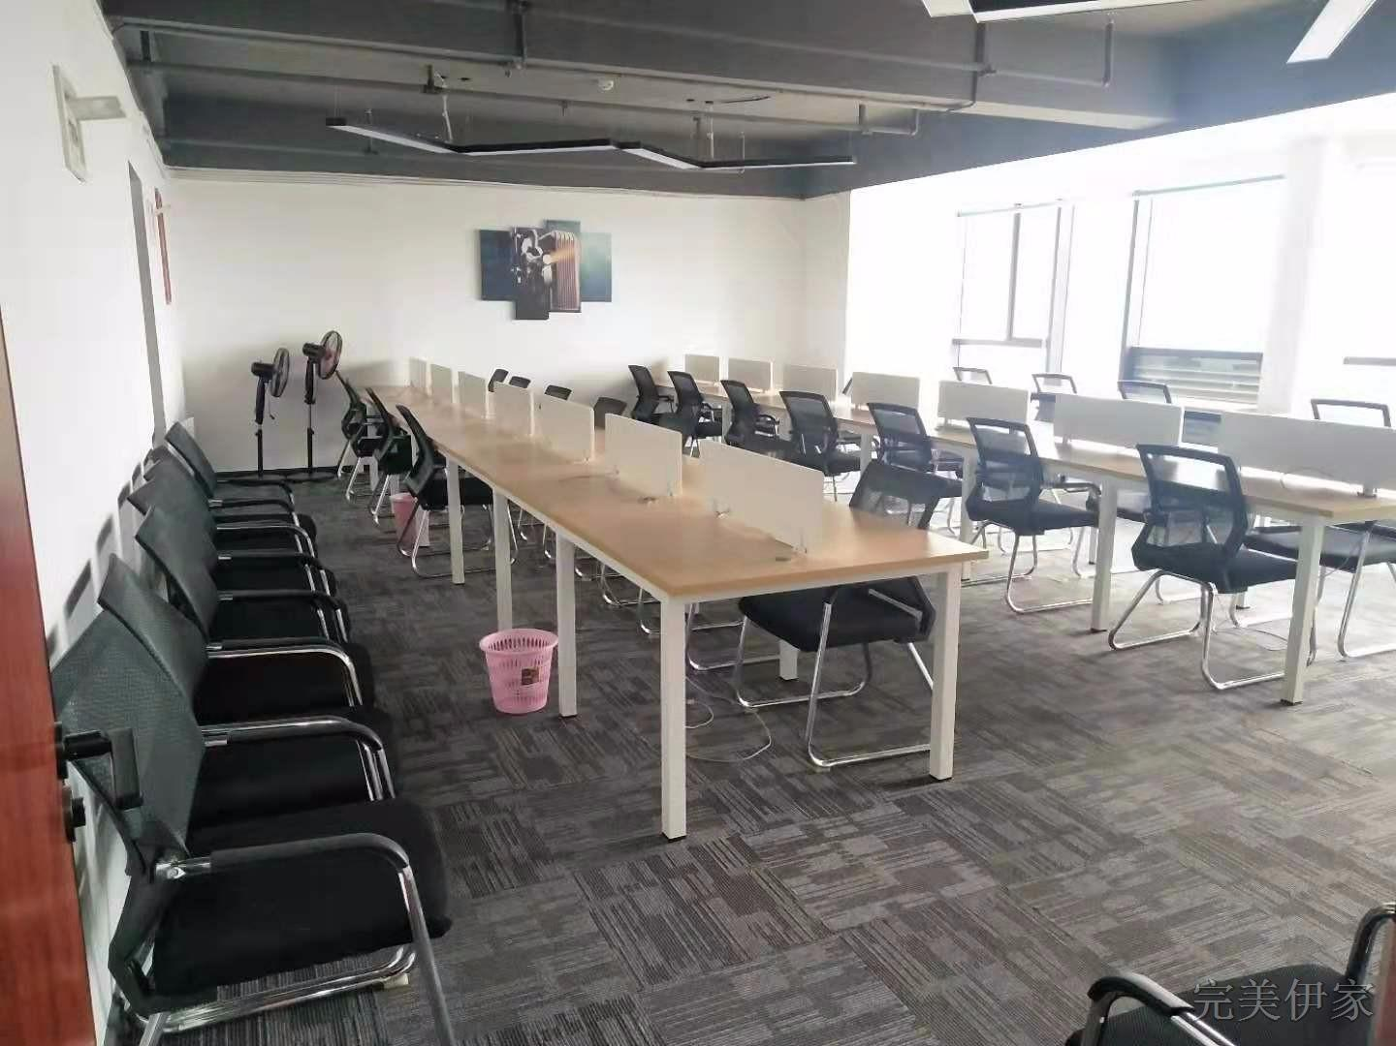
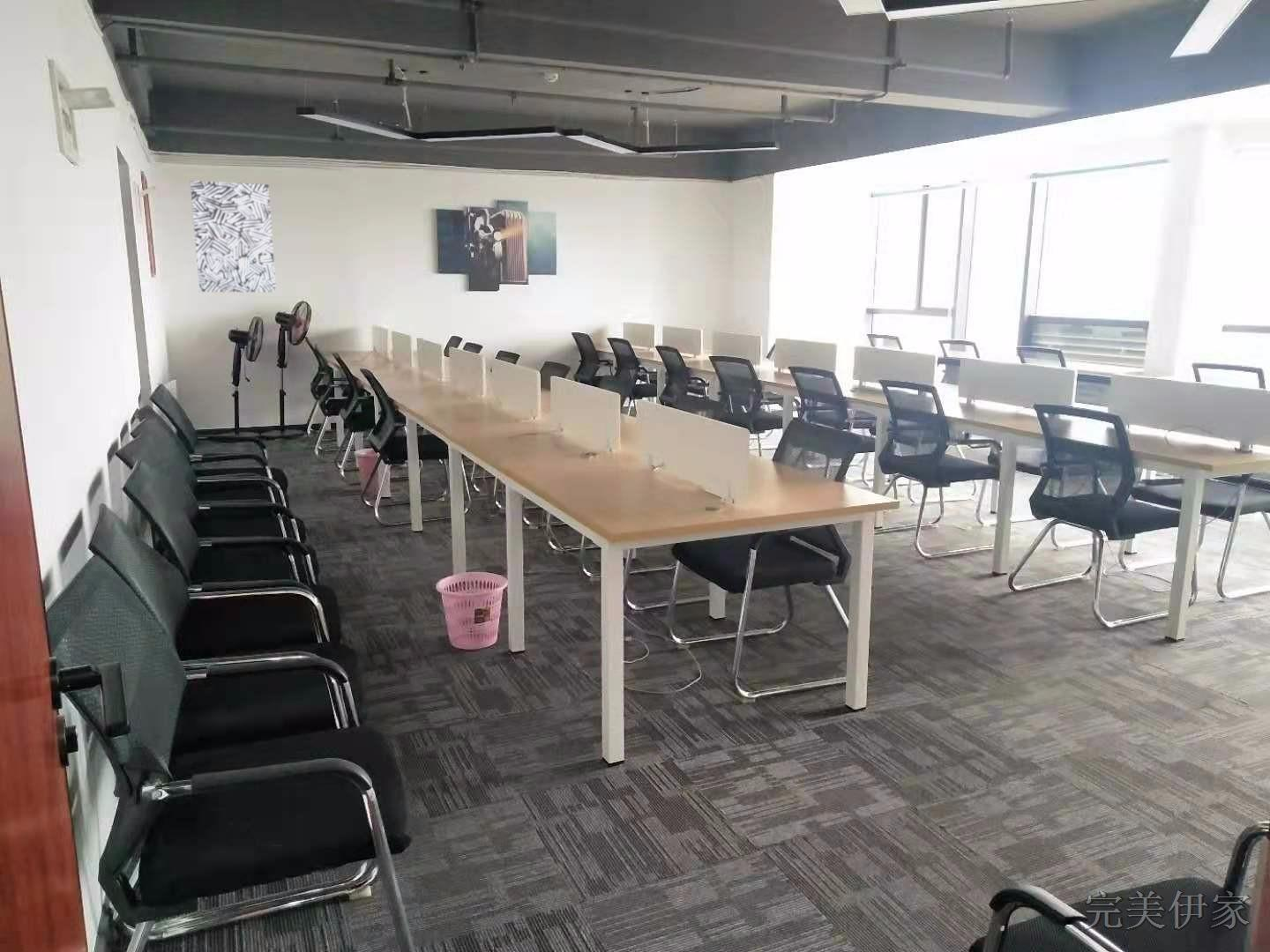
+ wall art (234, 238)
